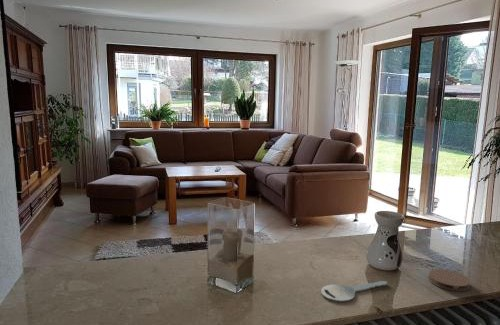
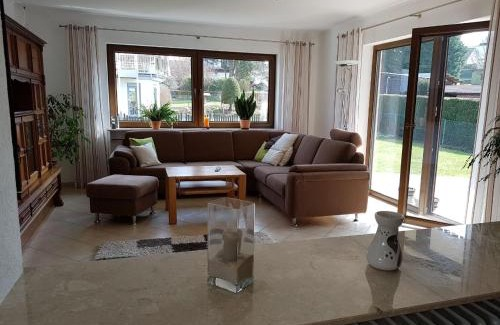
- coaster (448, 279)
- key (356, 288)
